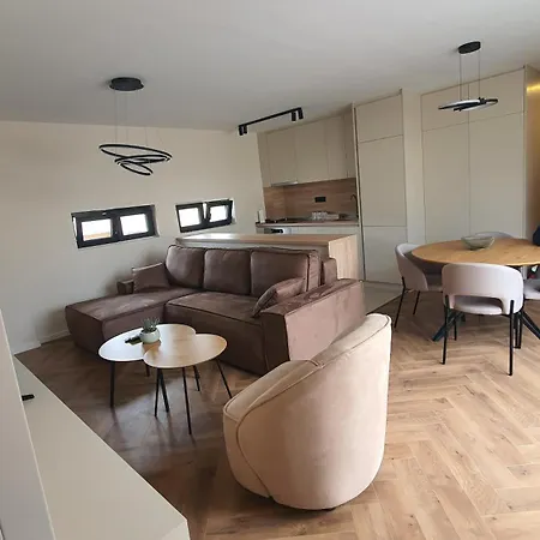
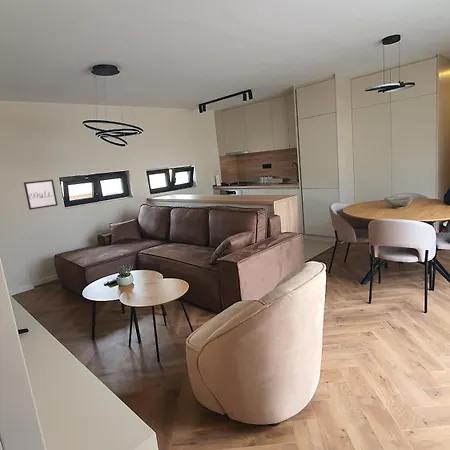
+ wall art (41, 194)
